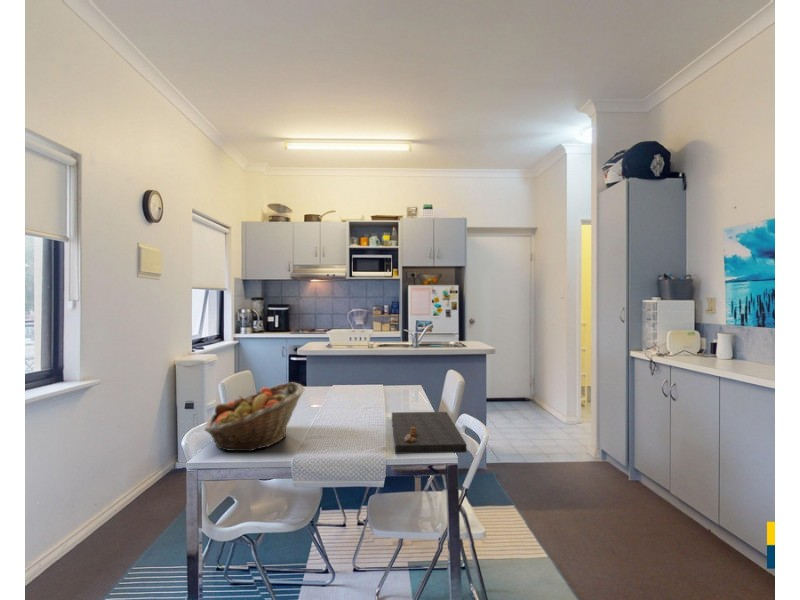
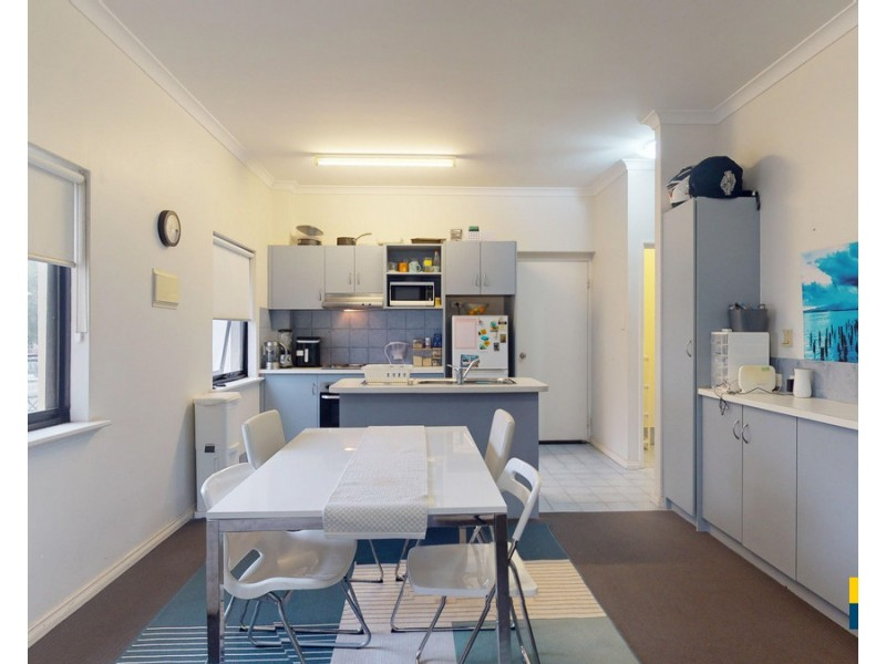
- cutting board (424, 426)
- fruit basket (256, 413)
